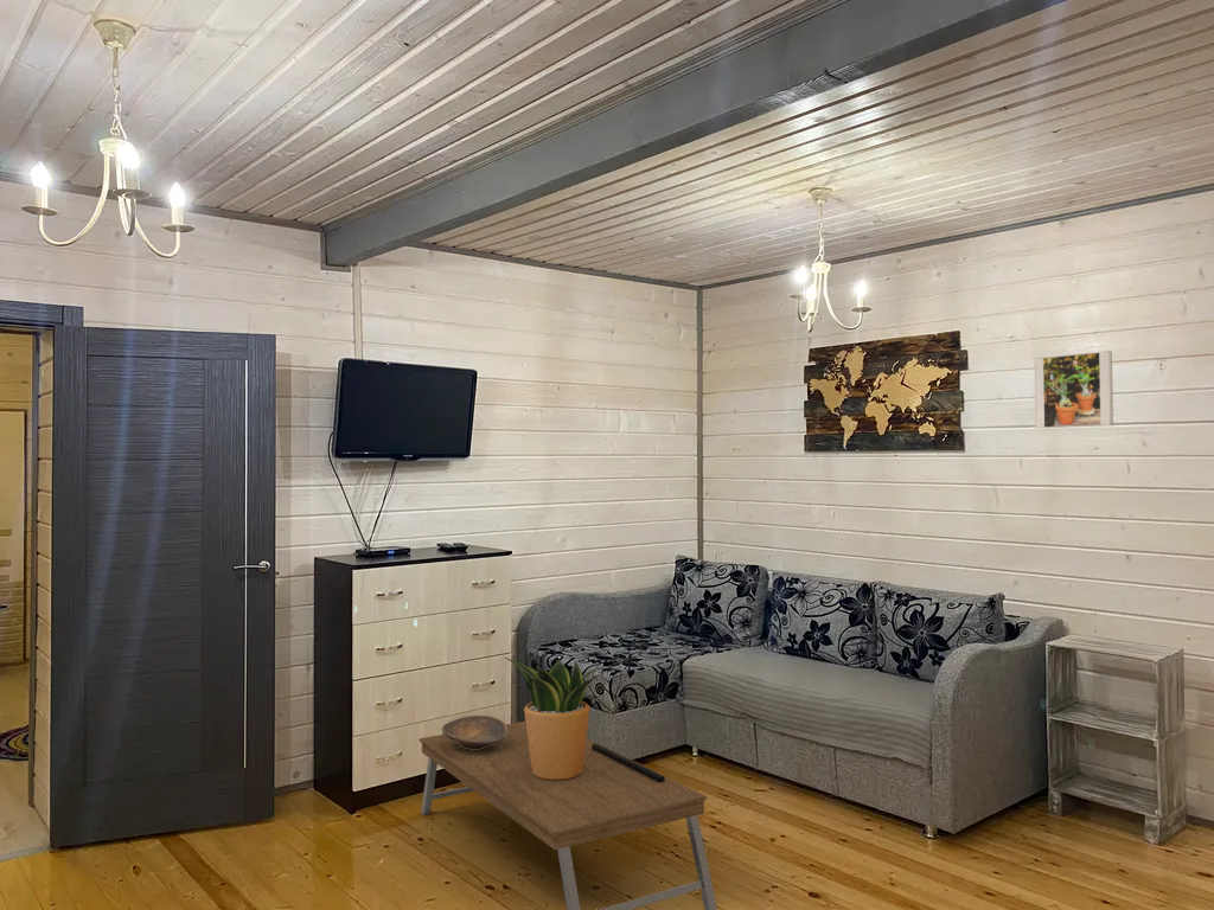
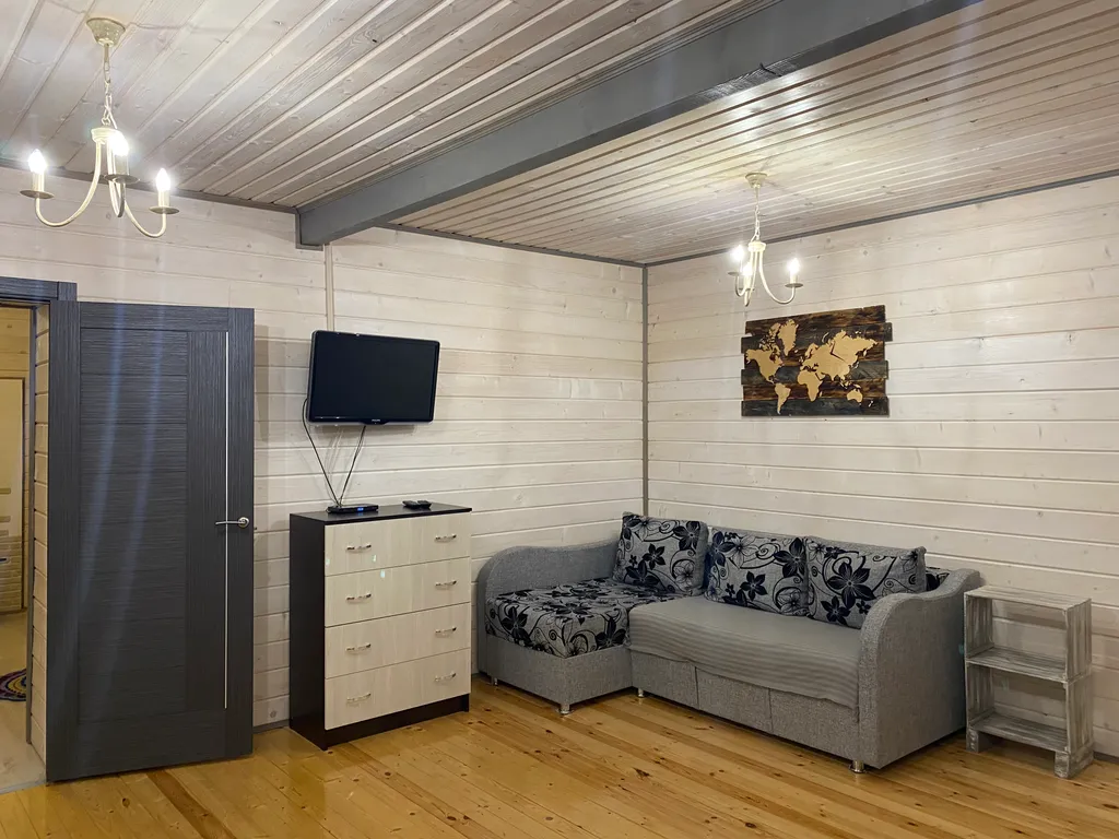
- coffee table (549, 808)
- decorative bowl (473, 731)
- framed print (1072, 390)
- potted plant (555, 711)
